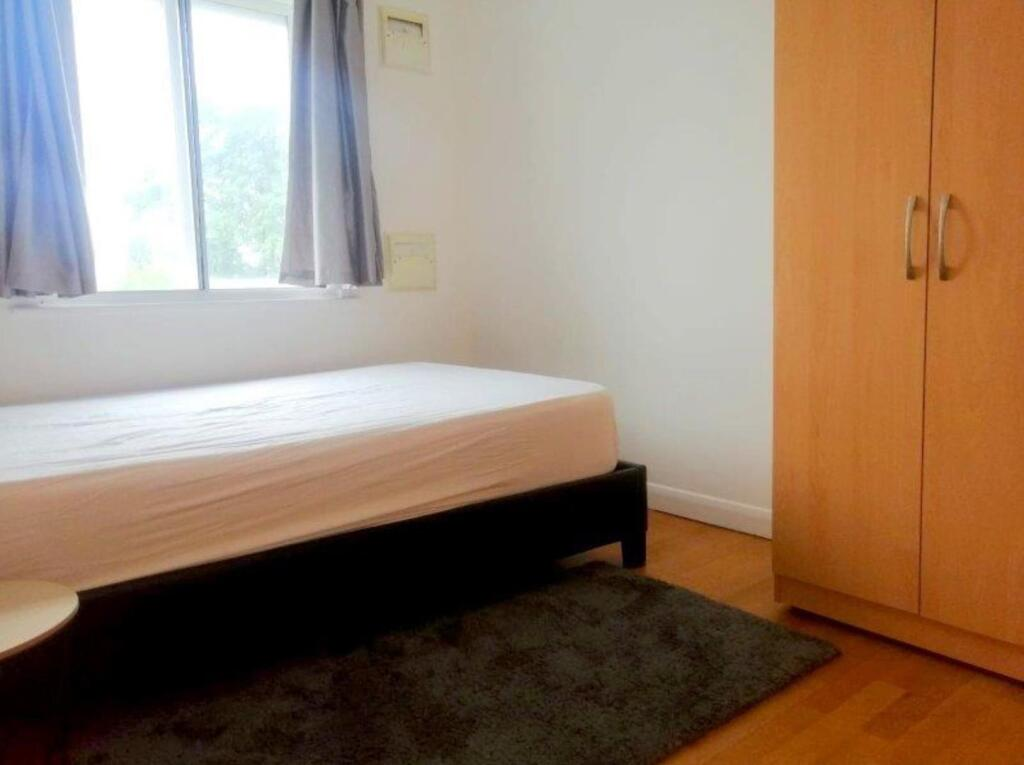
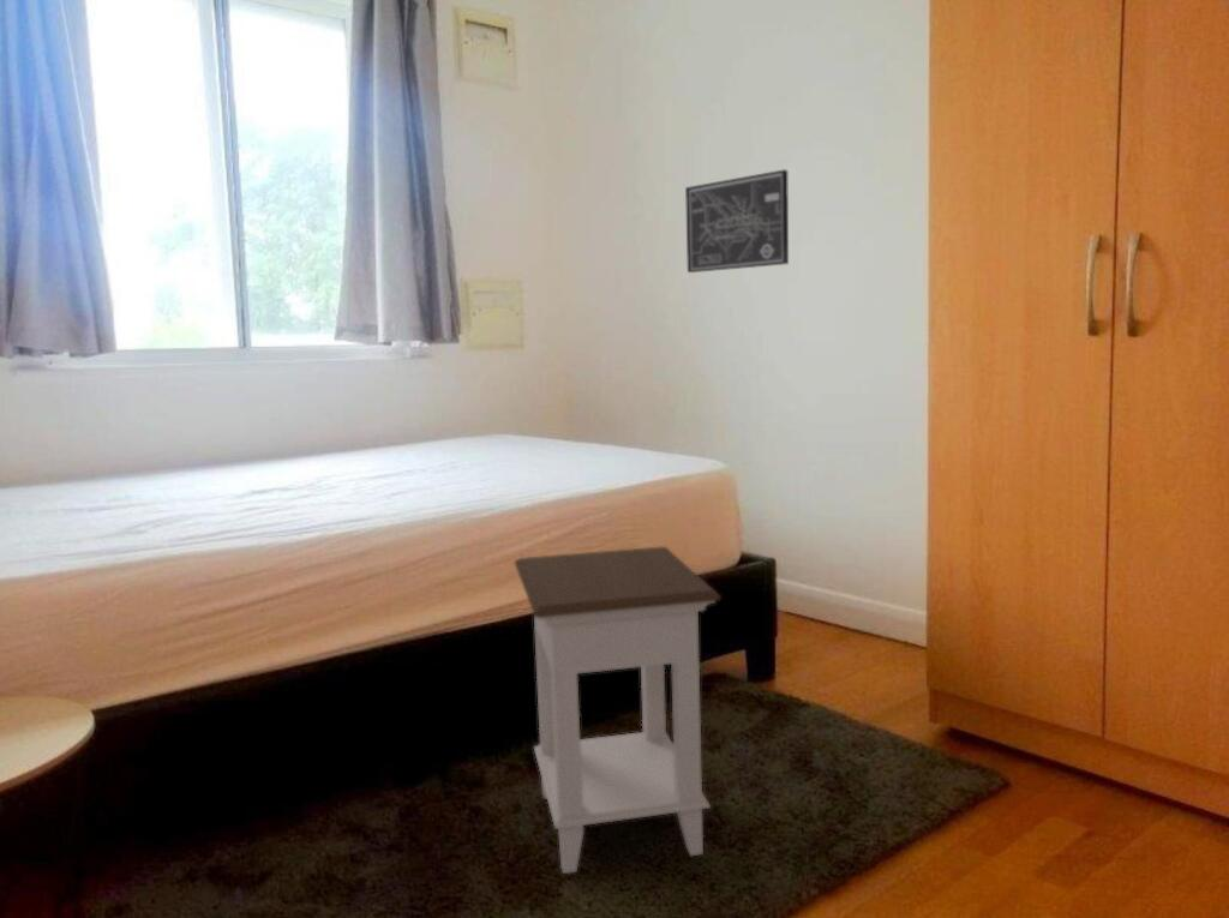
+ nightstand (642, 700)
+ wall art (735, 223)
